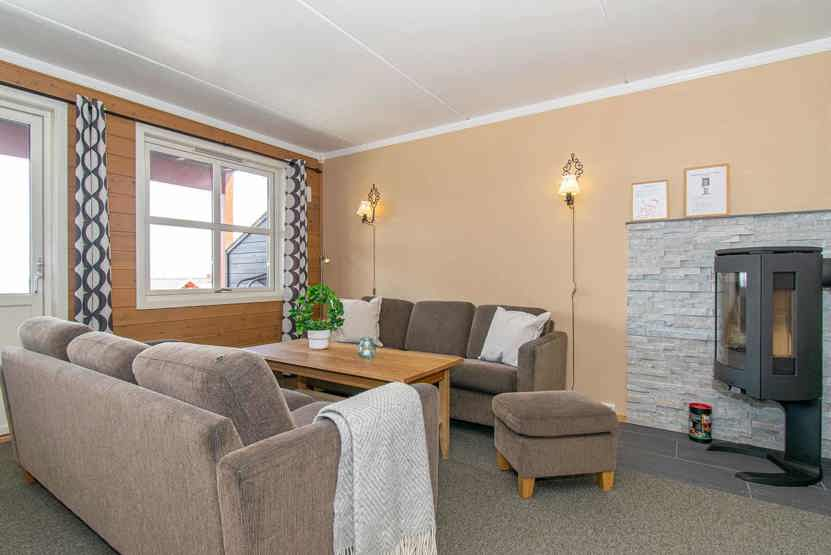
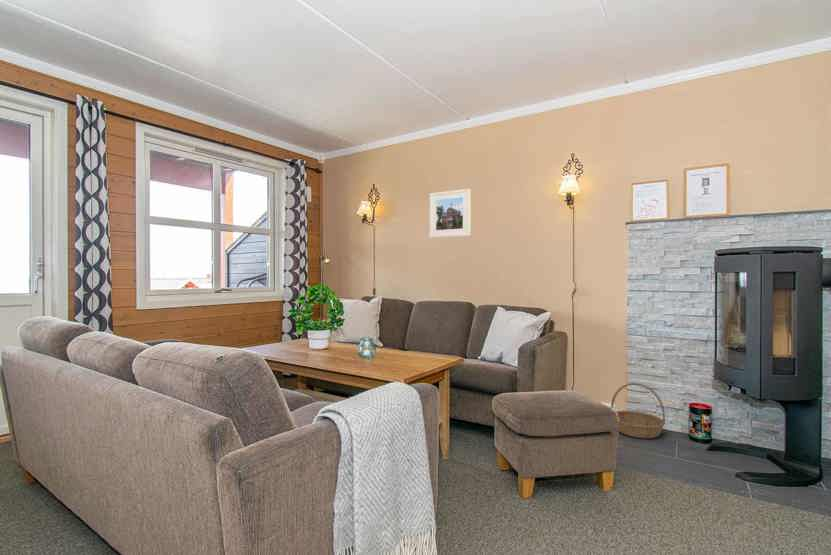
+ basket (636, 411)
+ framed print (449, 214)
